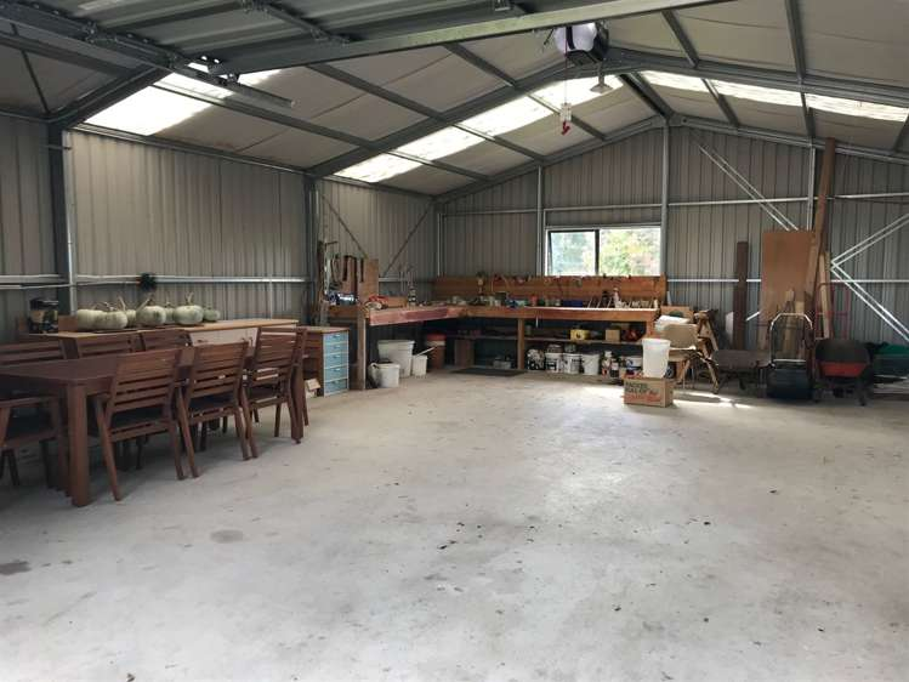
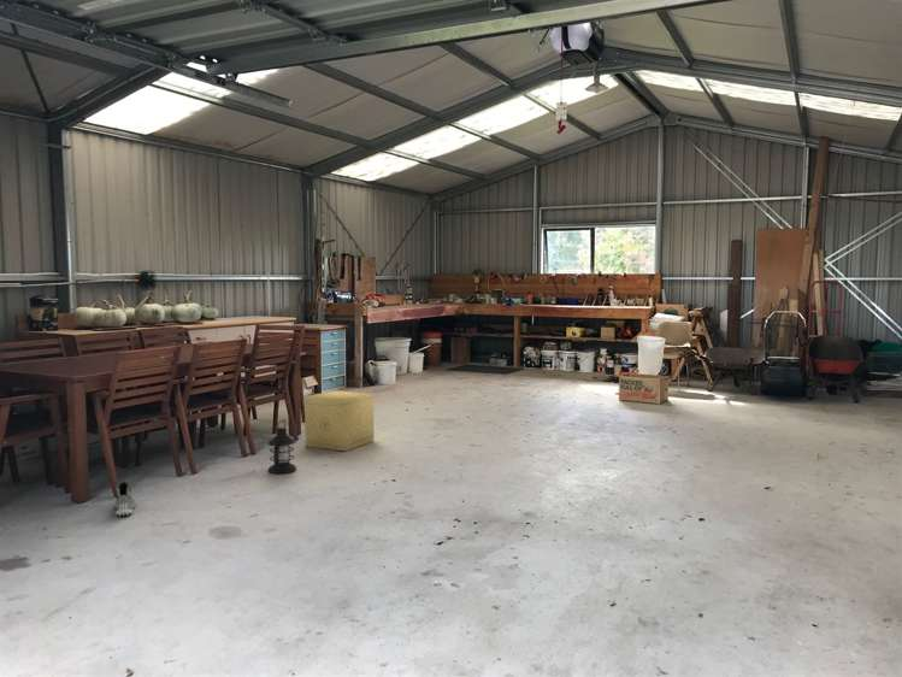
+ lantern (282, 446)
+ sneaker (125, 494)
+ cardboard box (340, 419)
